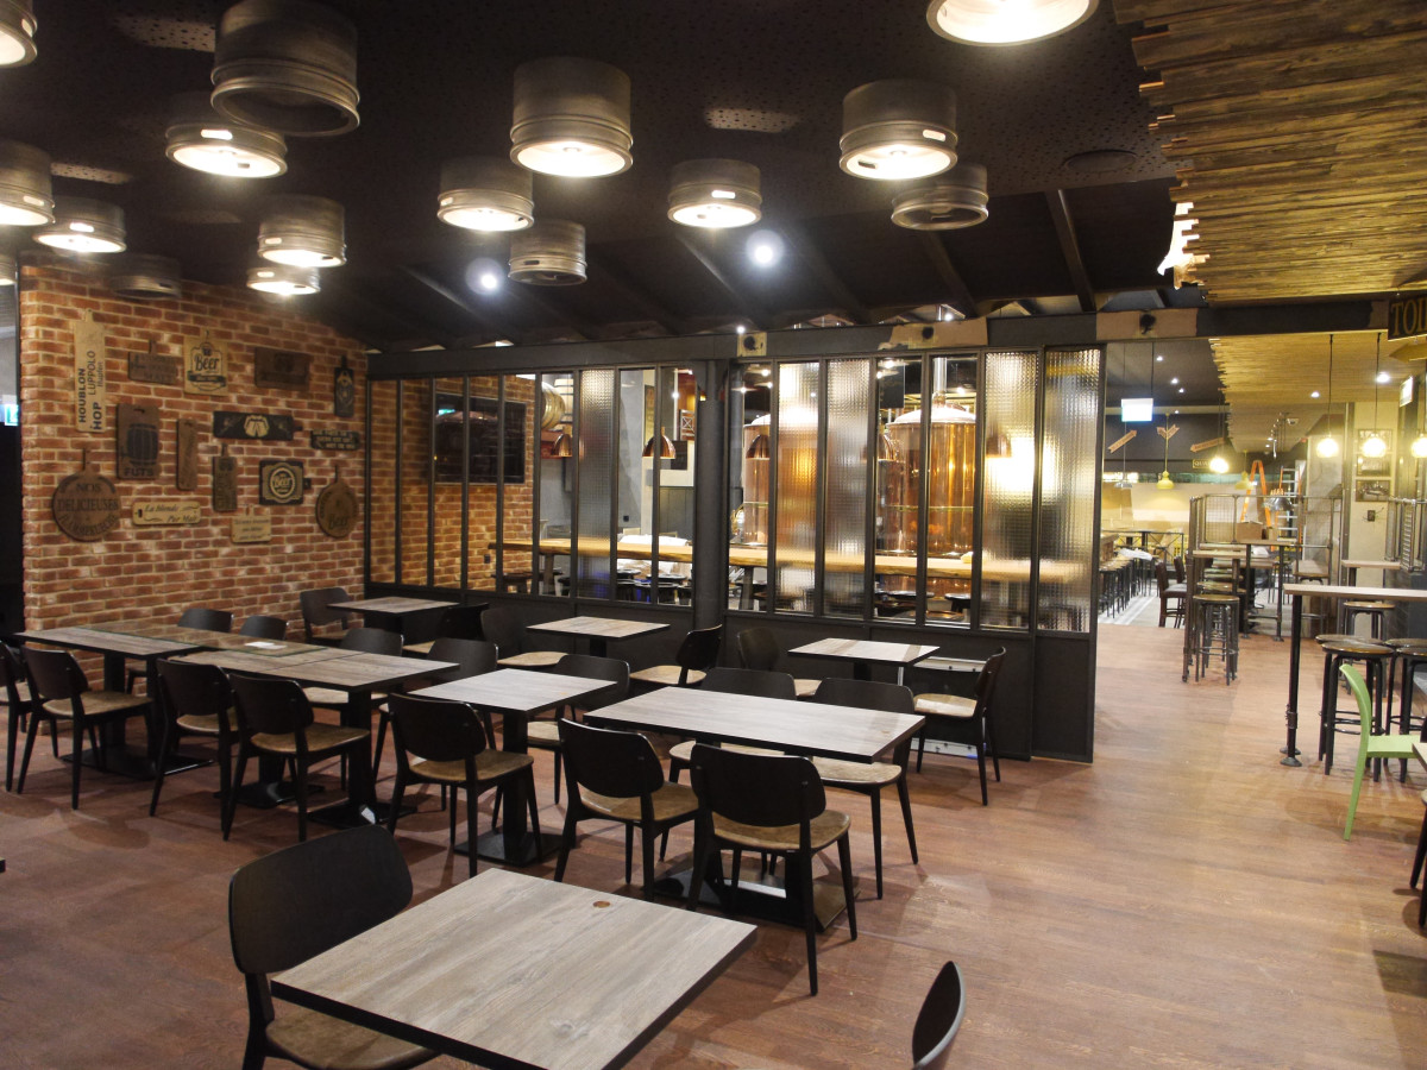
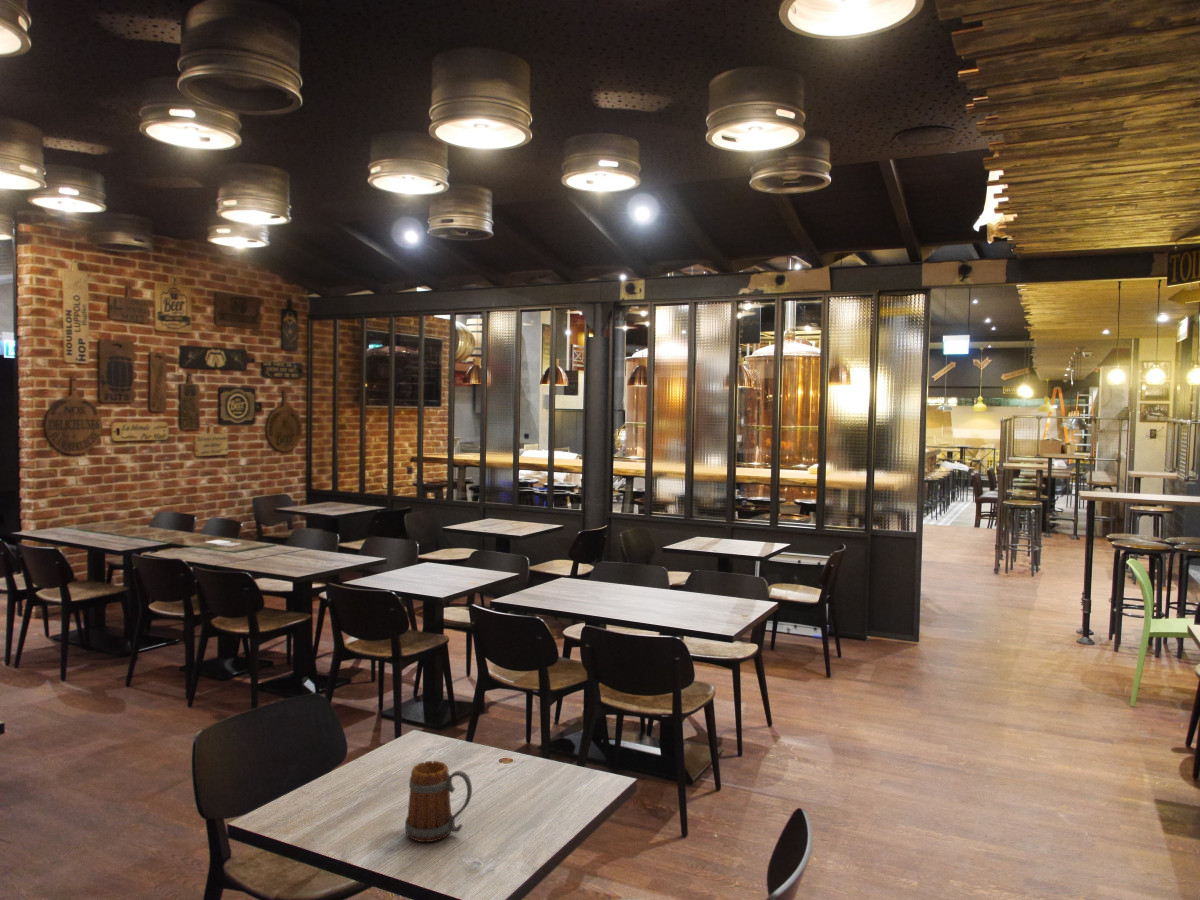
+ beer mug (438, 800)
